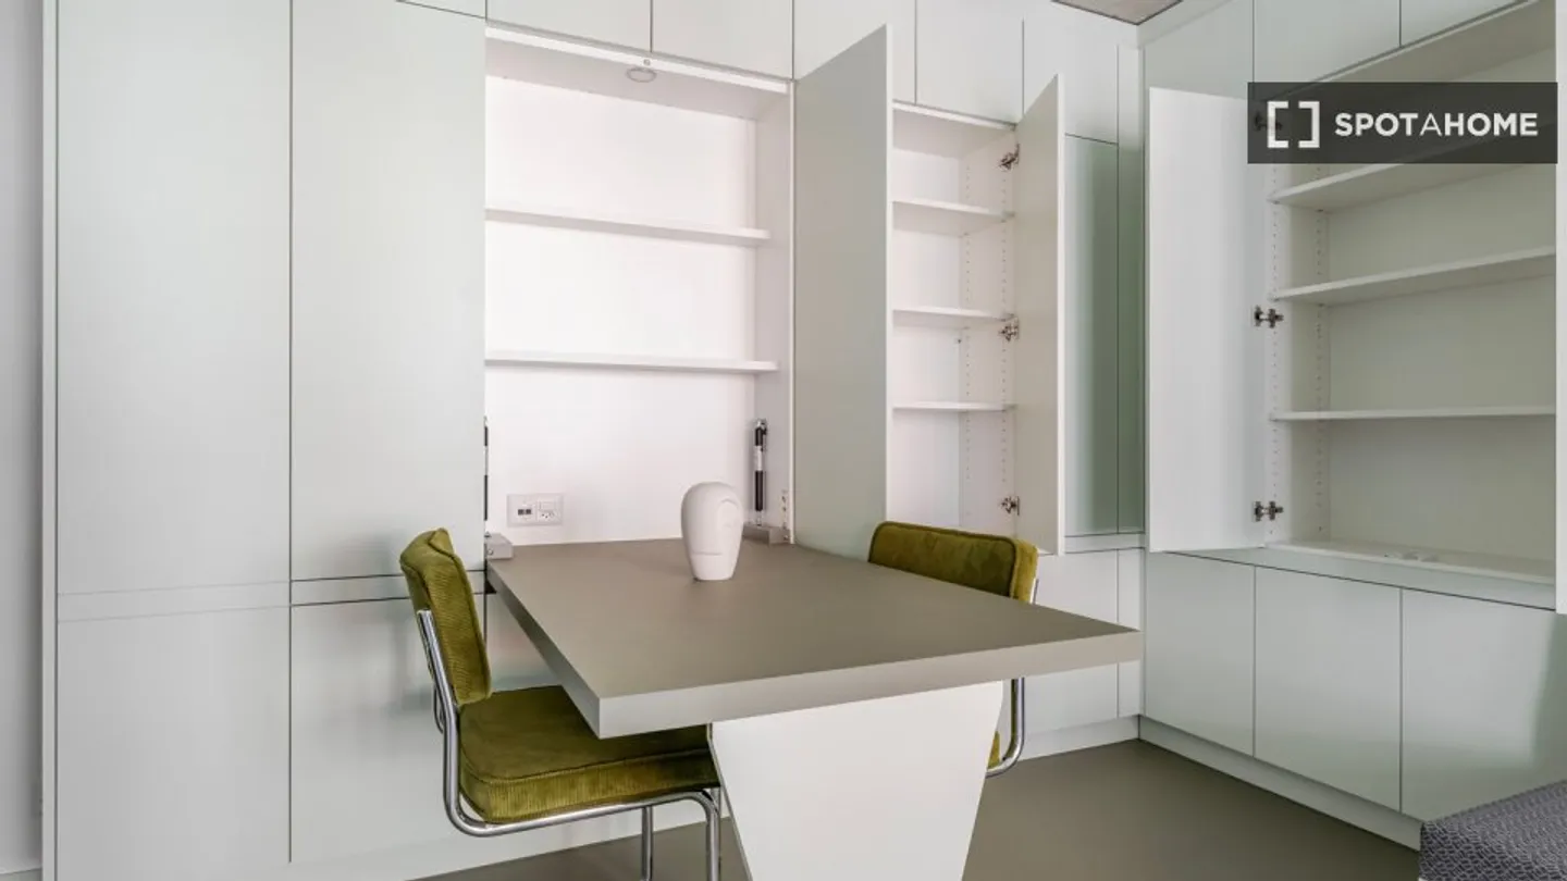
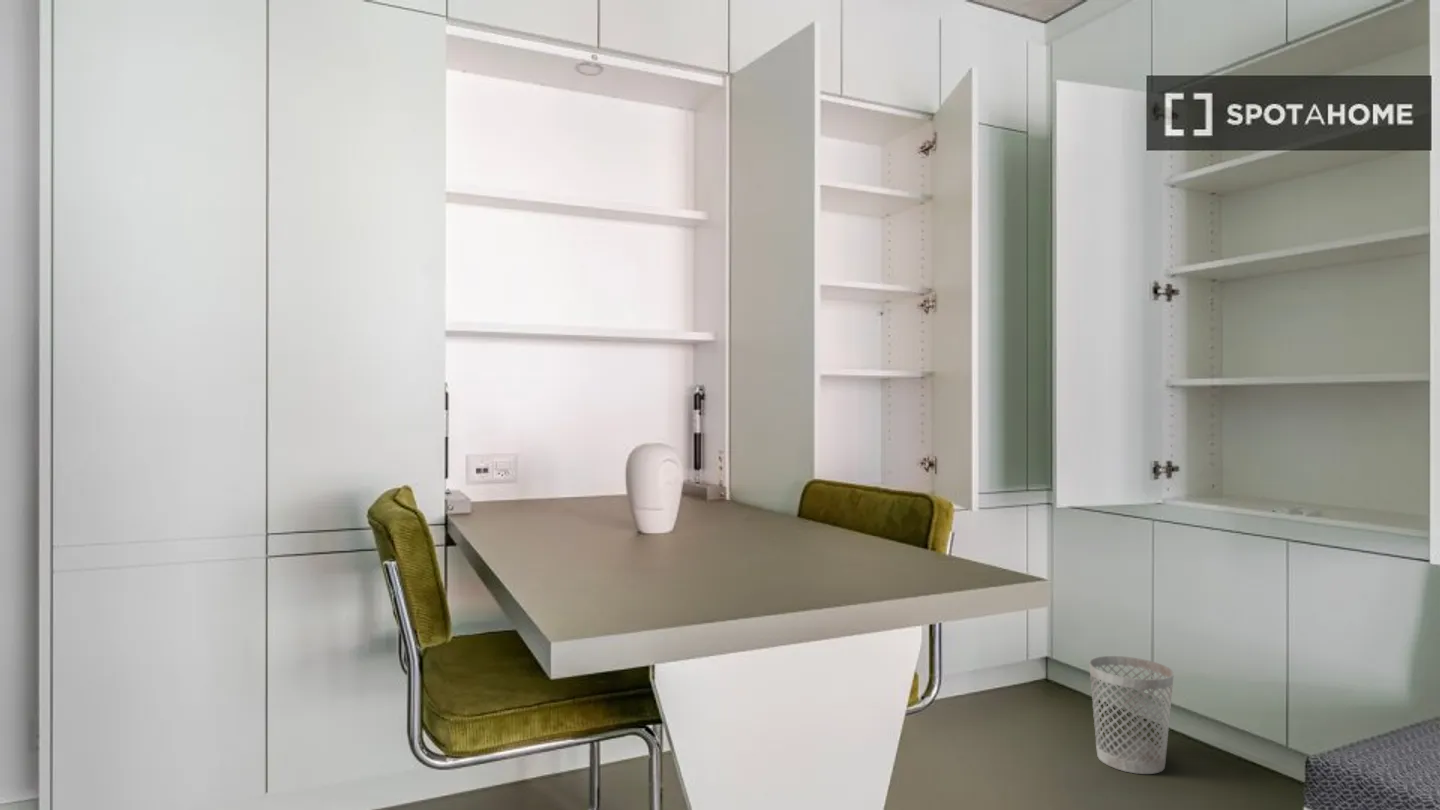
+ wastebasket (1130, 714)
